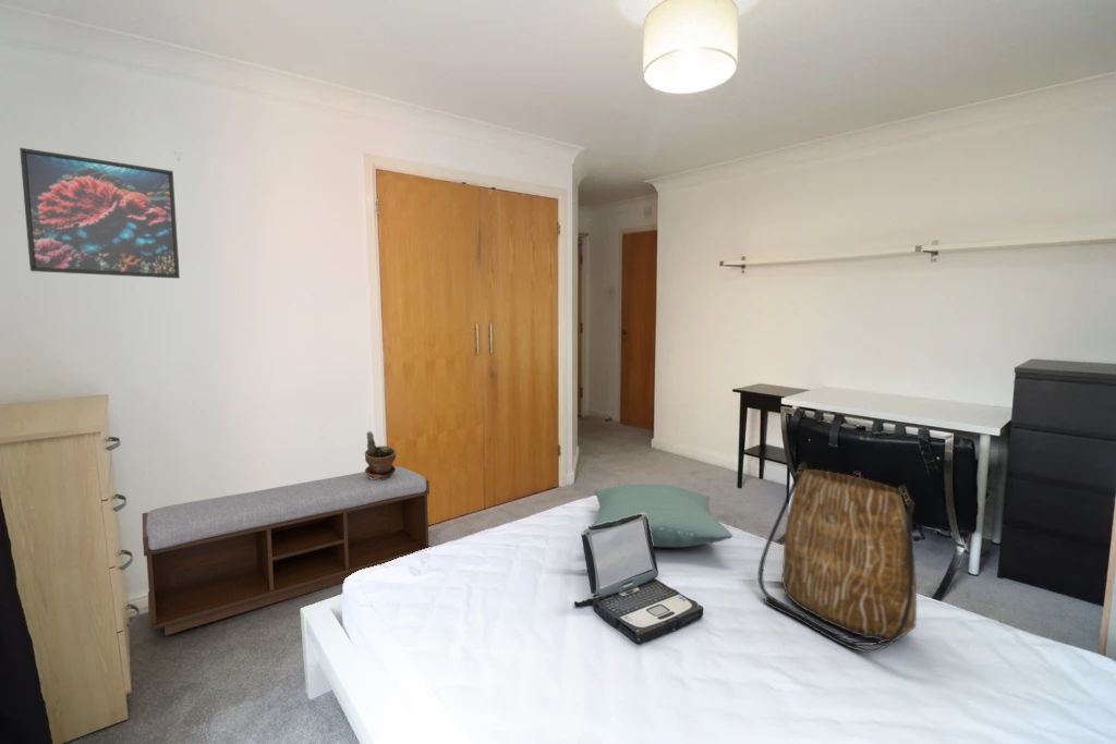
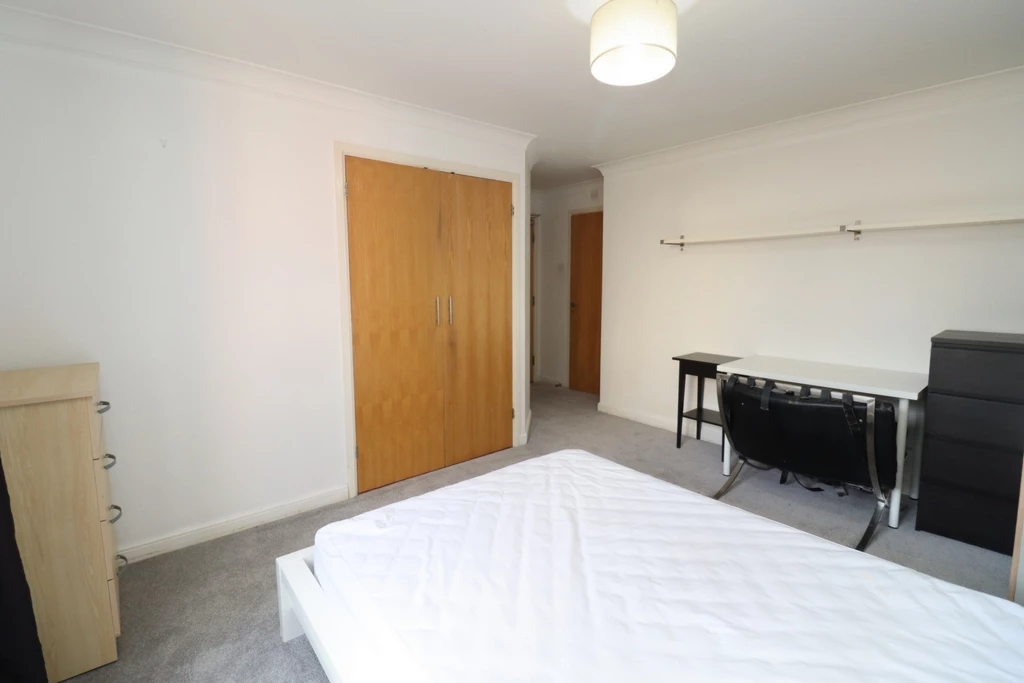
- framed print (106, 218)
- bench (301, 535)
- tote bag (841, 547)
- potted plant (379, 453)
- laptop (638, 571)
- pillow (653, 512)
